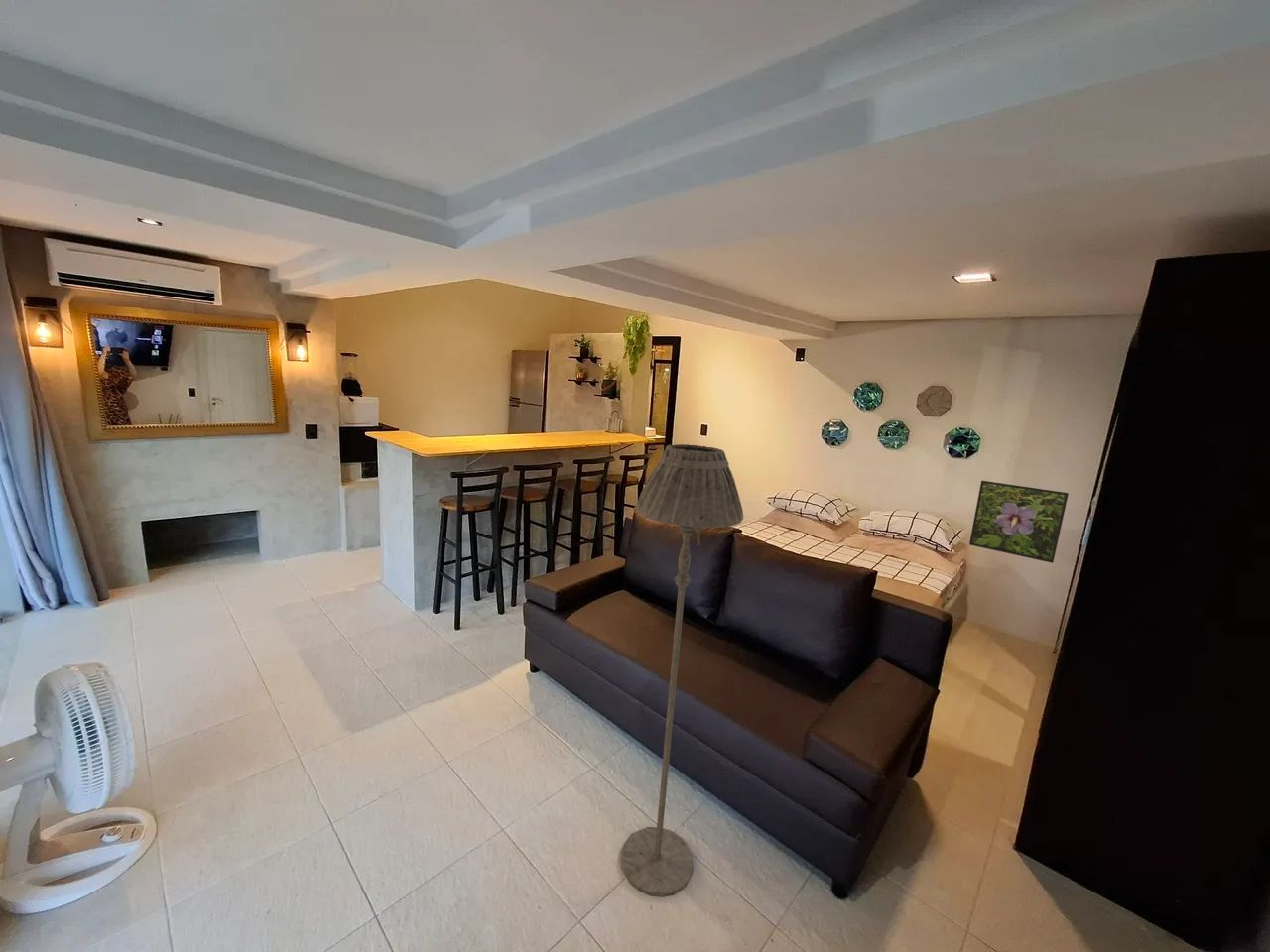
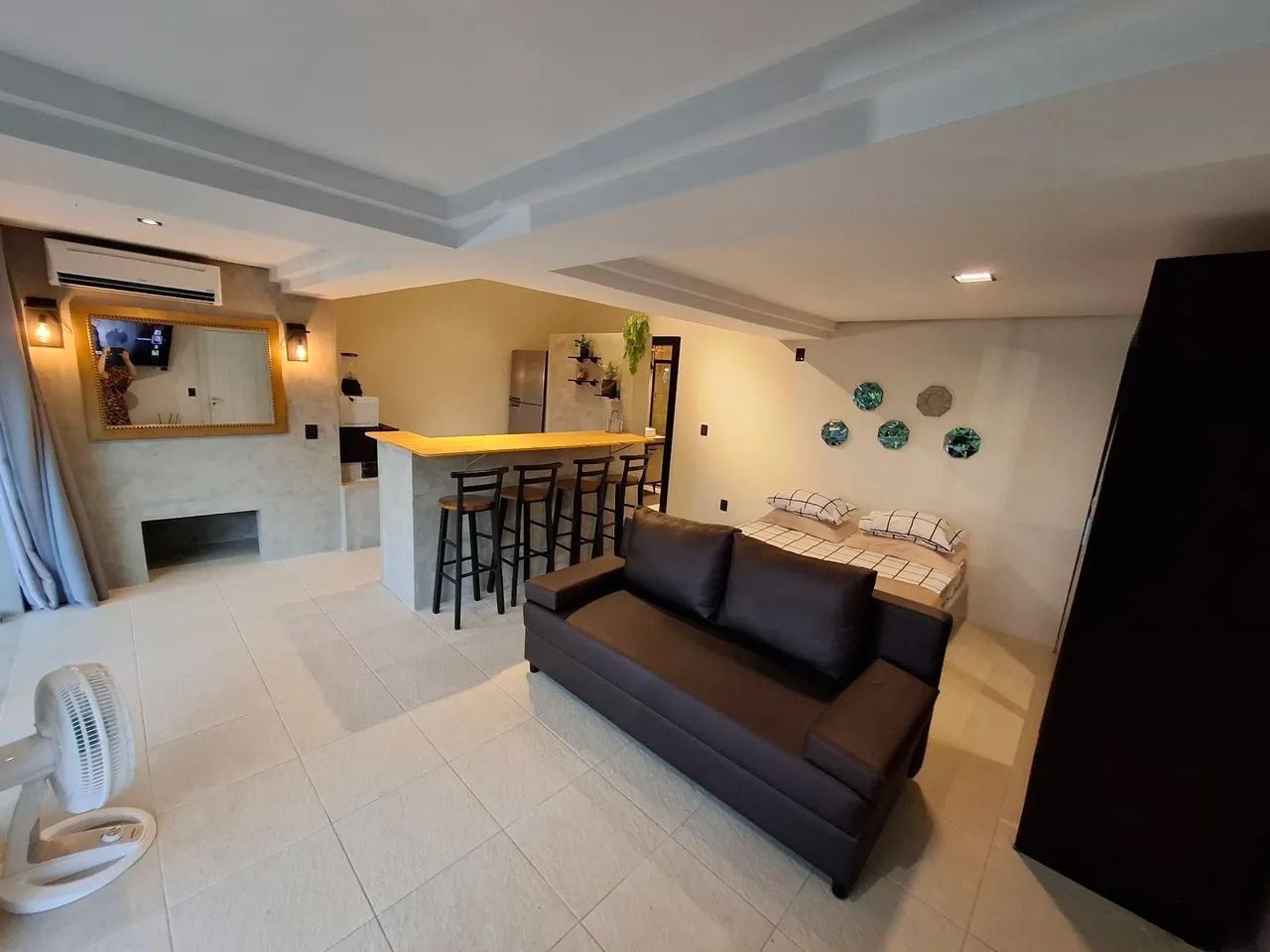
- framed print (1016, 520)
- floor lamp (675, 670)
